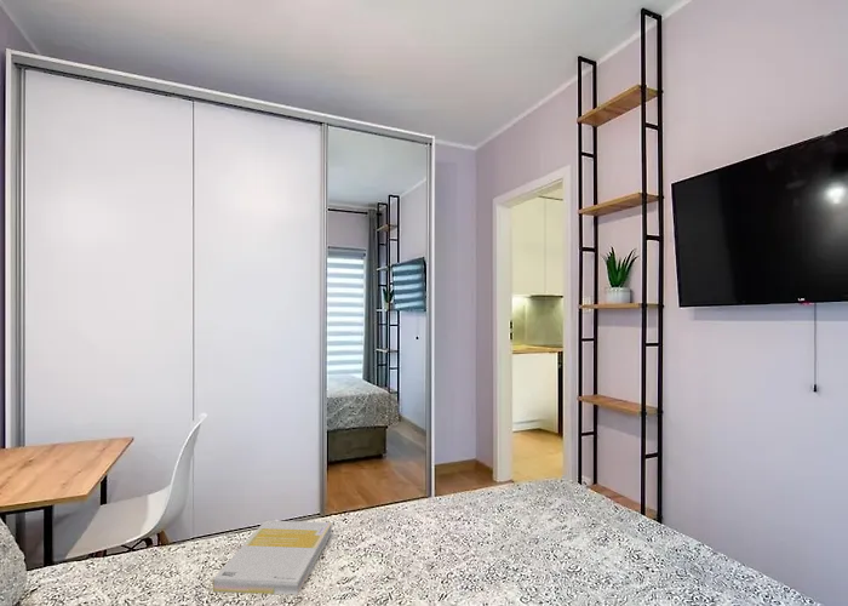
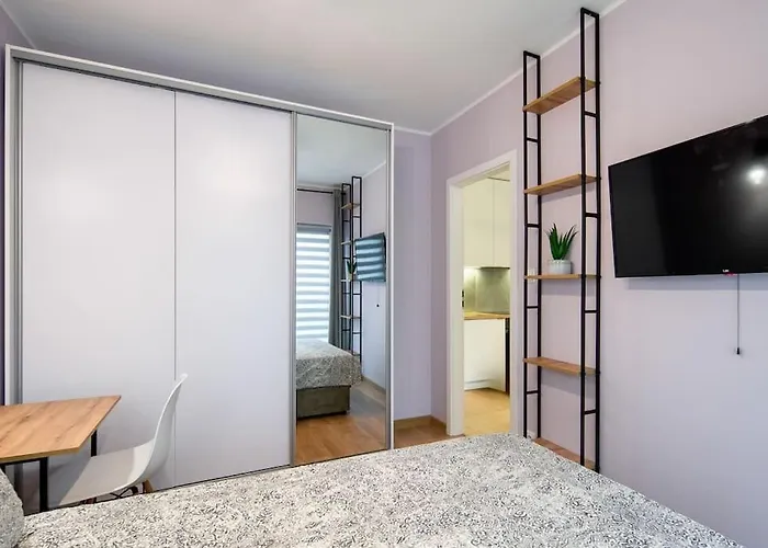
- book (279, 553)
